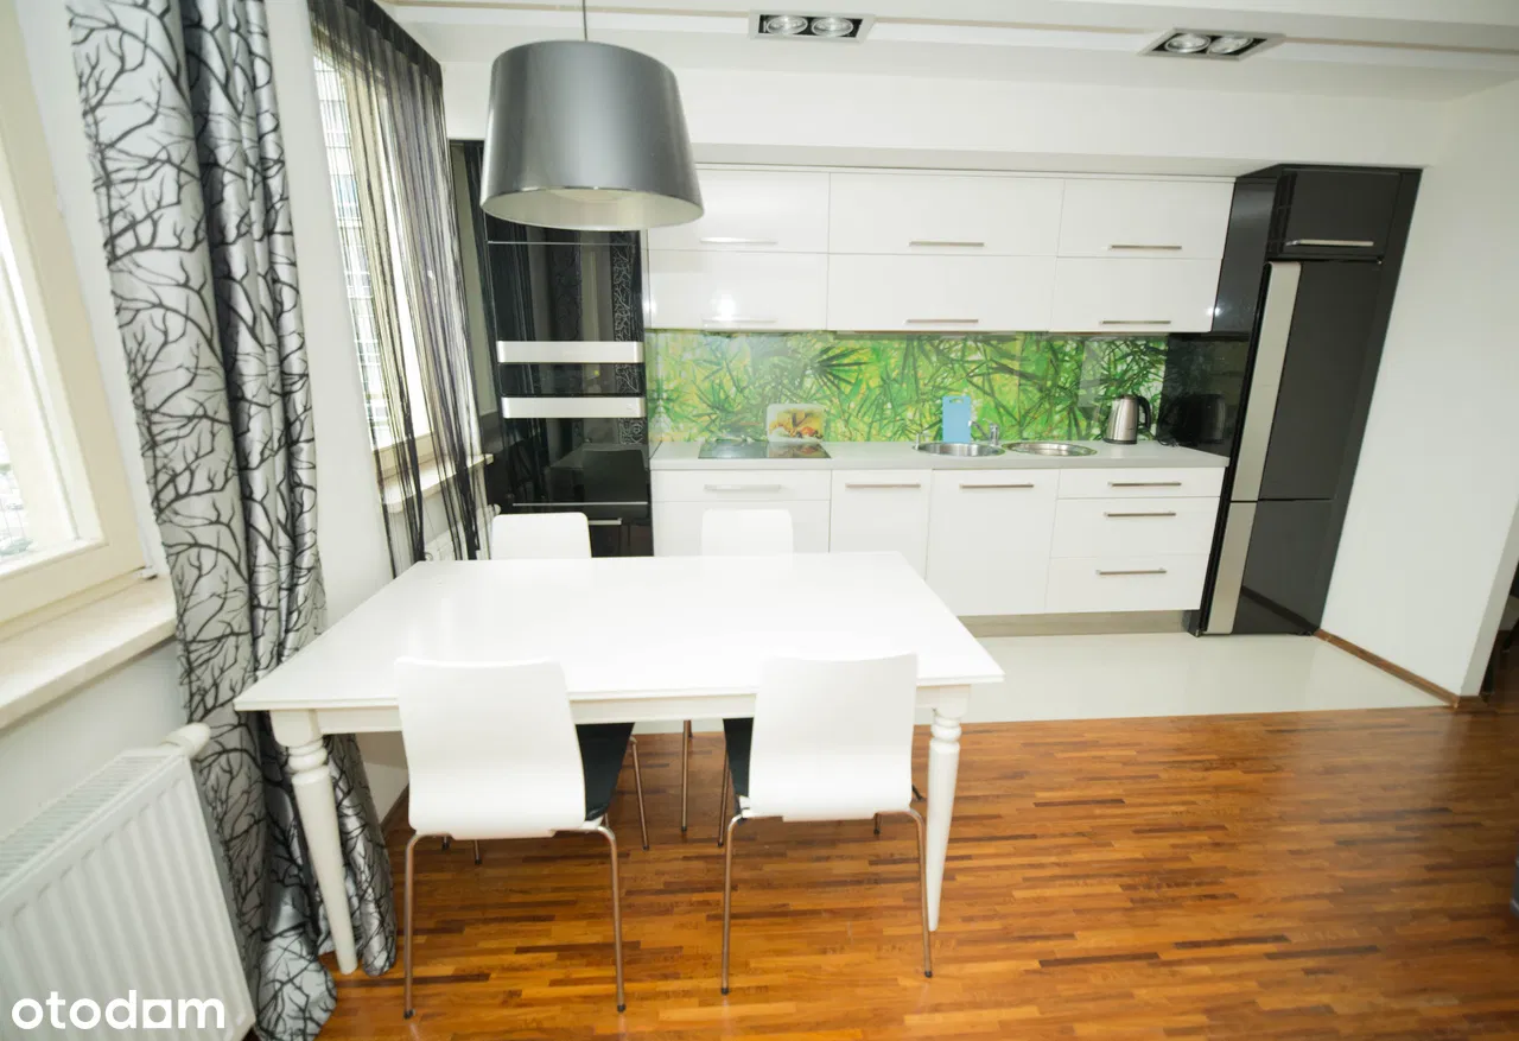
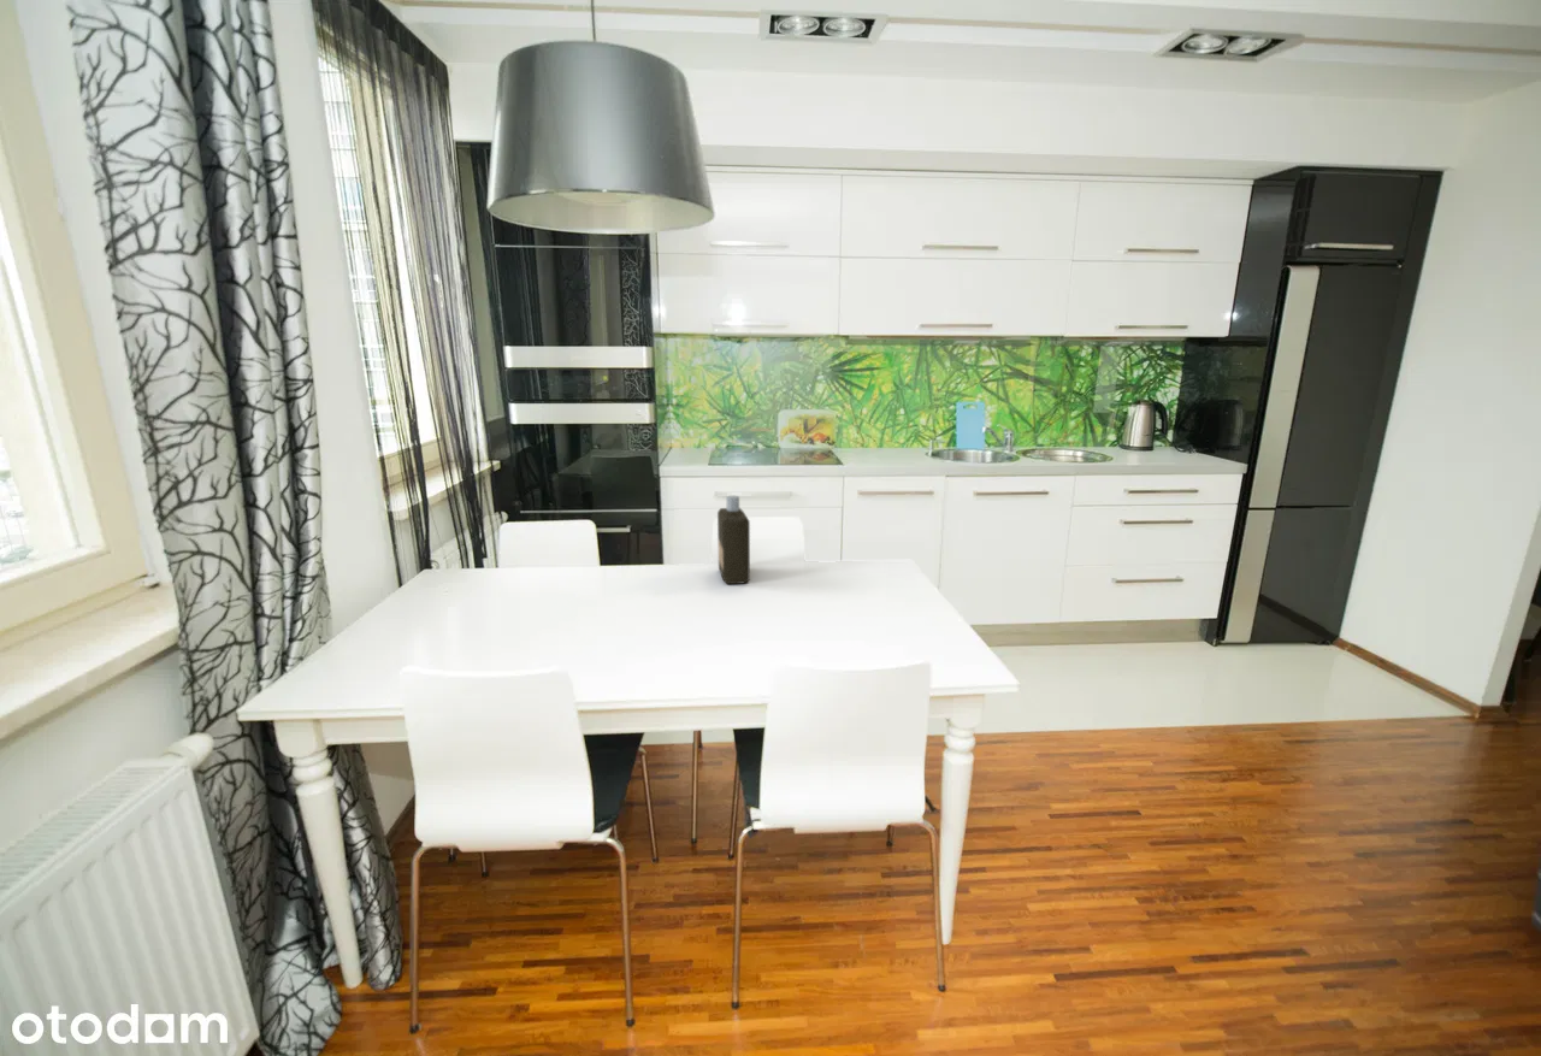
+ bottle (733, 537)
